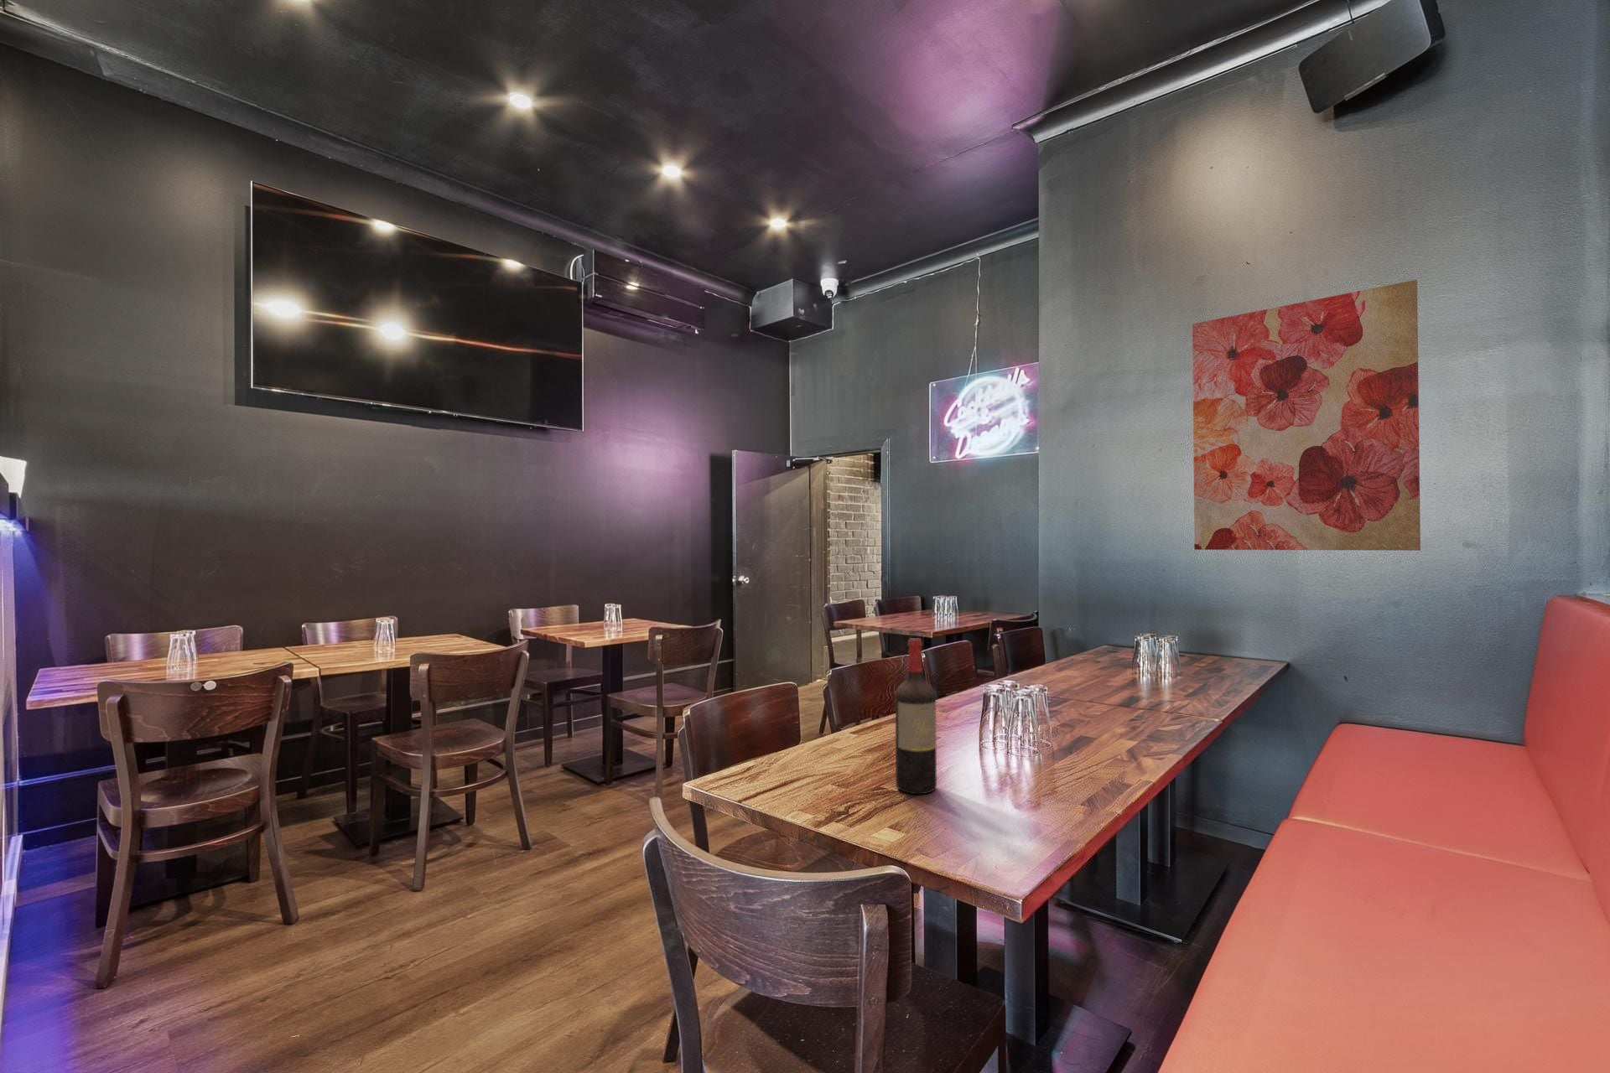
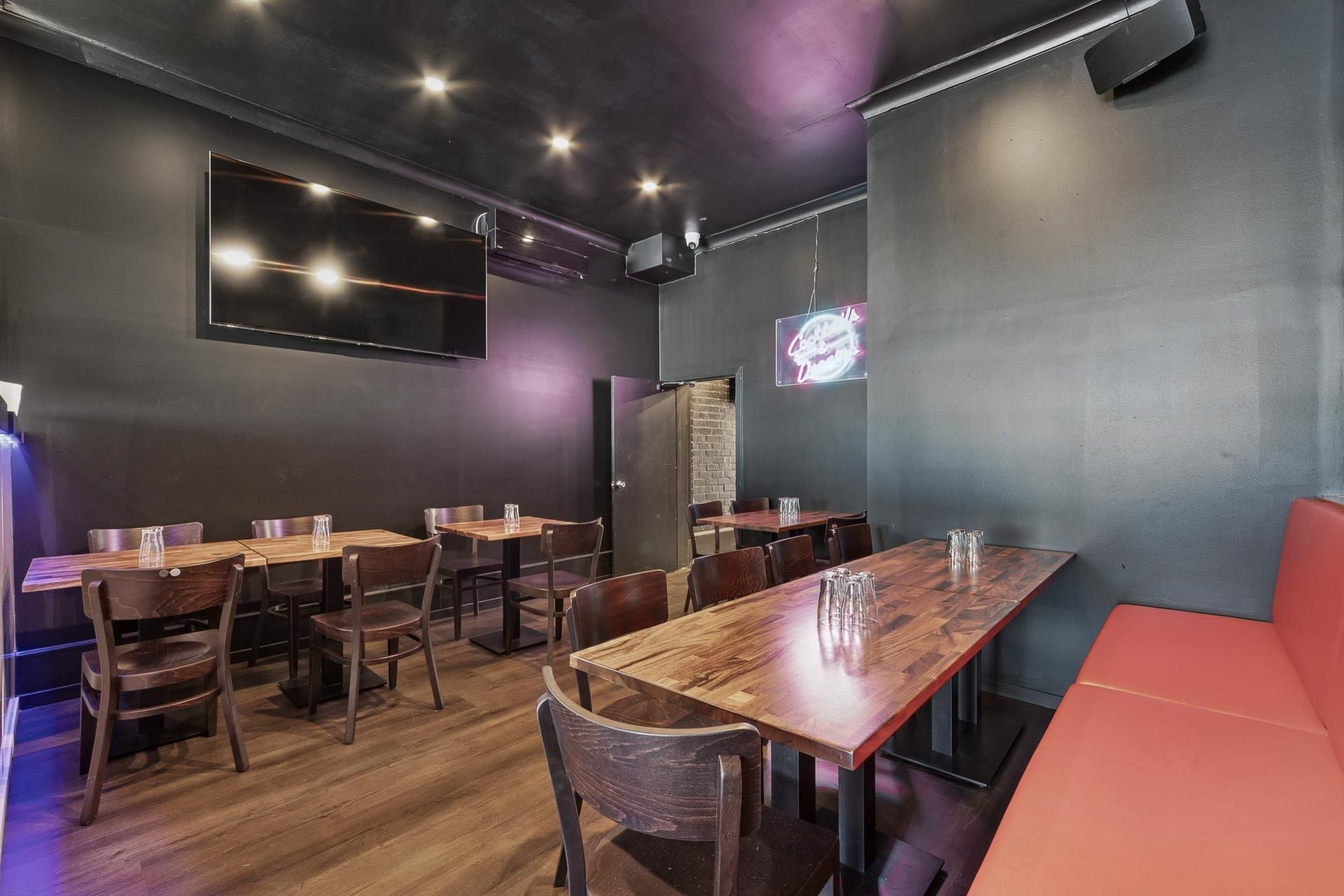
- wall art (1296, 426)
- wine bottle (915, 714)
